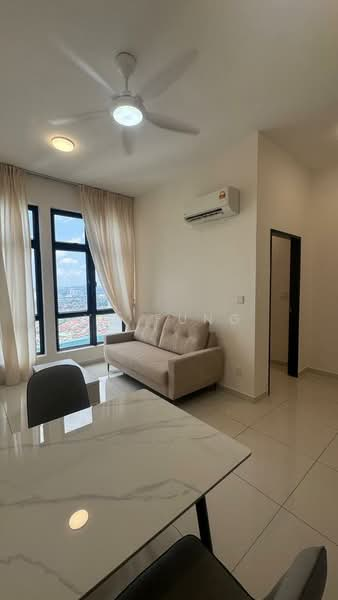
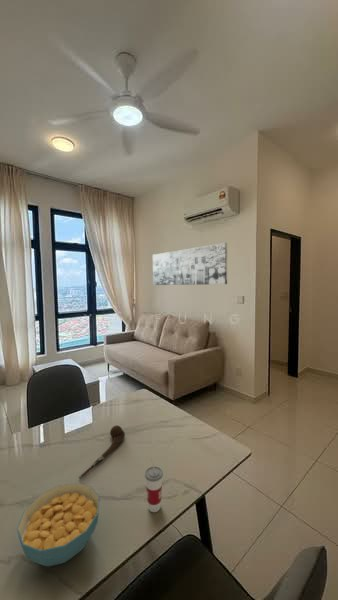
+ cereal bowl (61, 529)
+ wall art (184, 267)
+ cup (154, 483)
+ spoon (105, 451)
